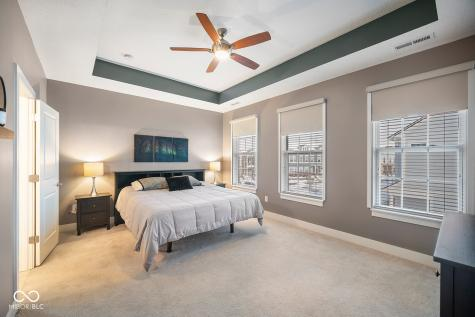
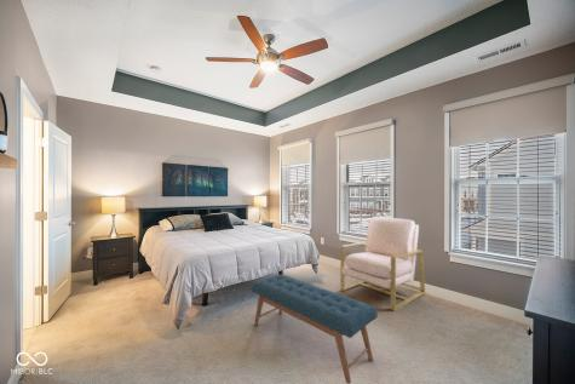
+ chair (381, 254)
+ bench (306, 315)
